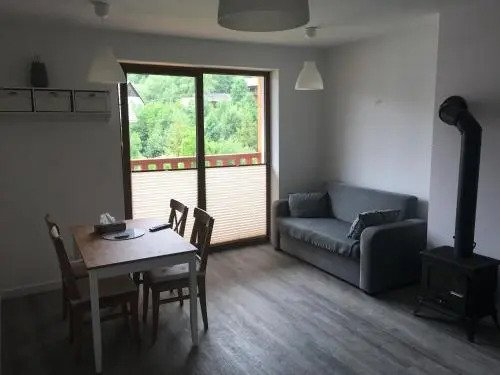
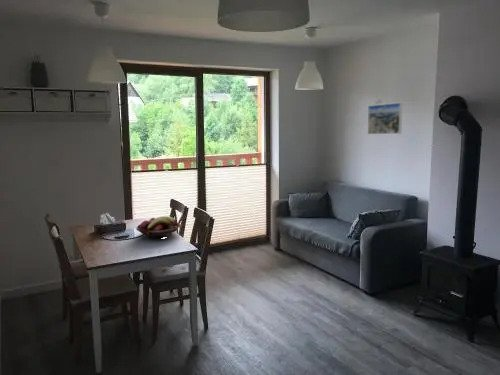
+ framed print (384, 119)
+ fruit basket (159, 225)
